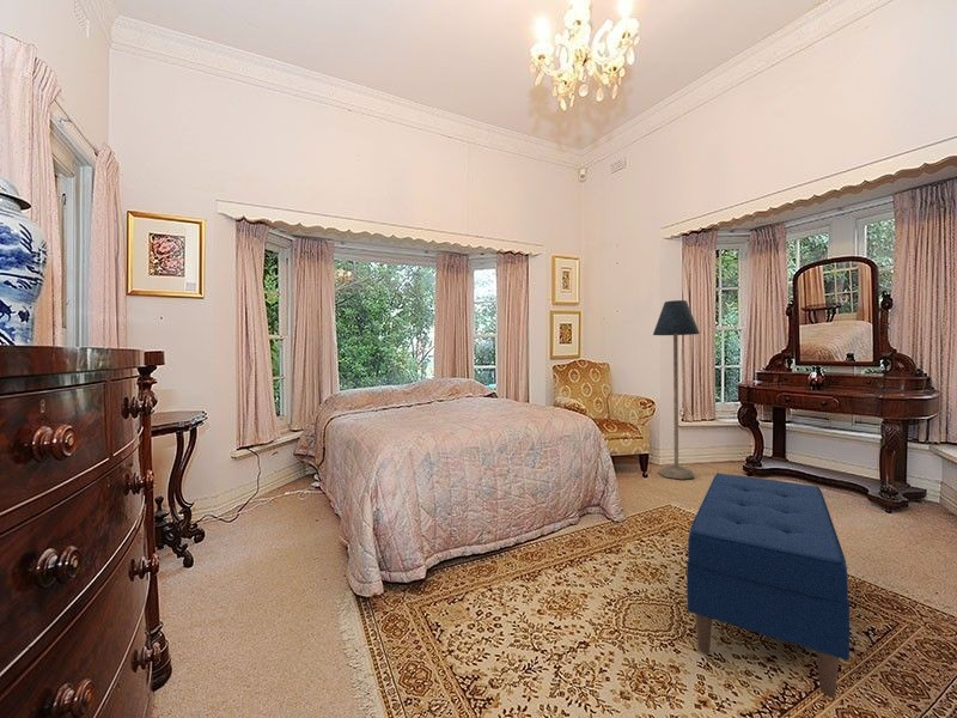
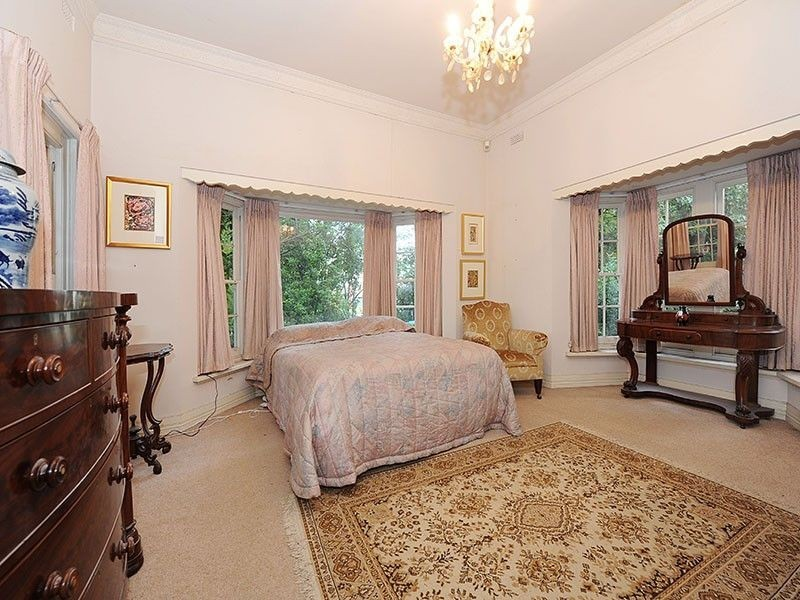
- bench (763, 556)
- floor lamp (676, 388)
